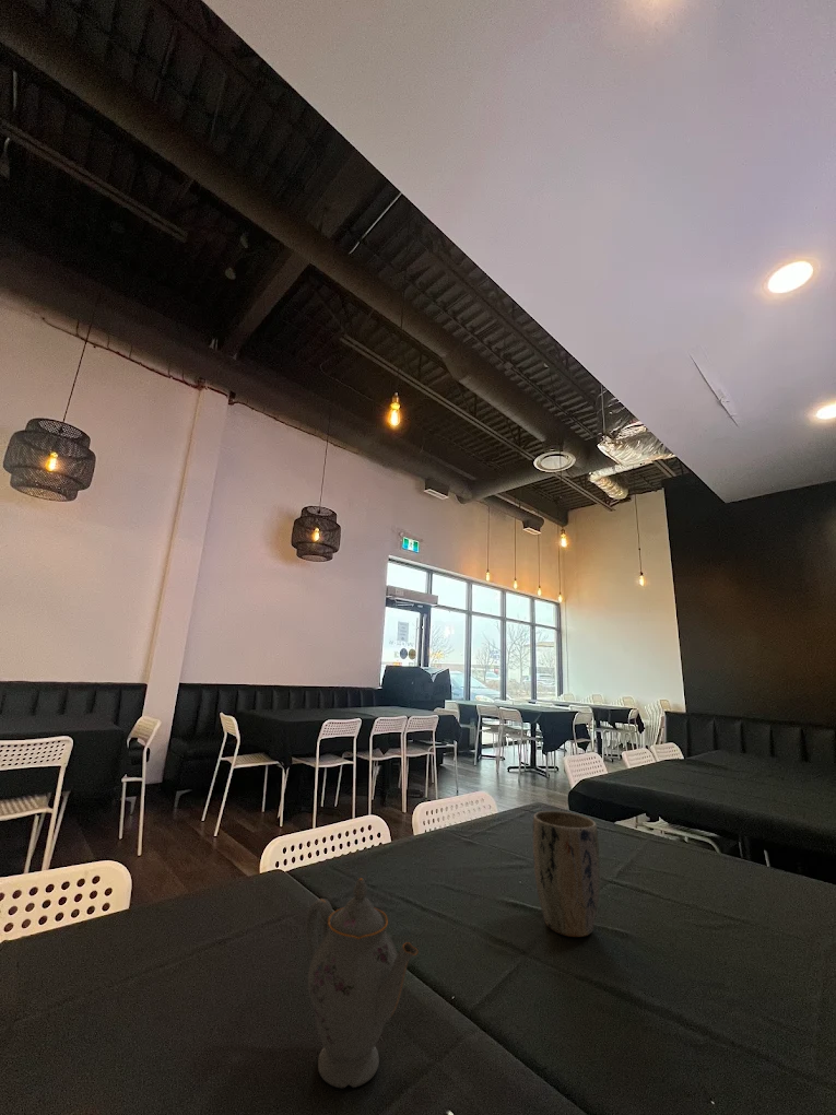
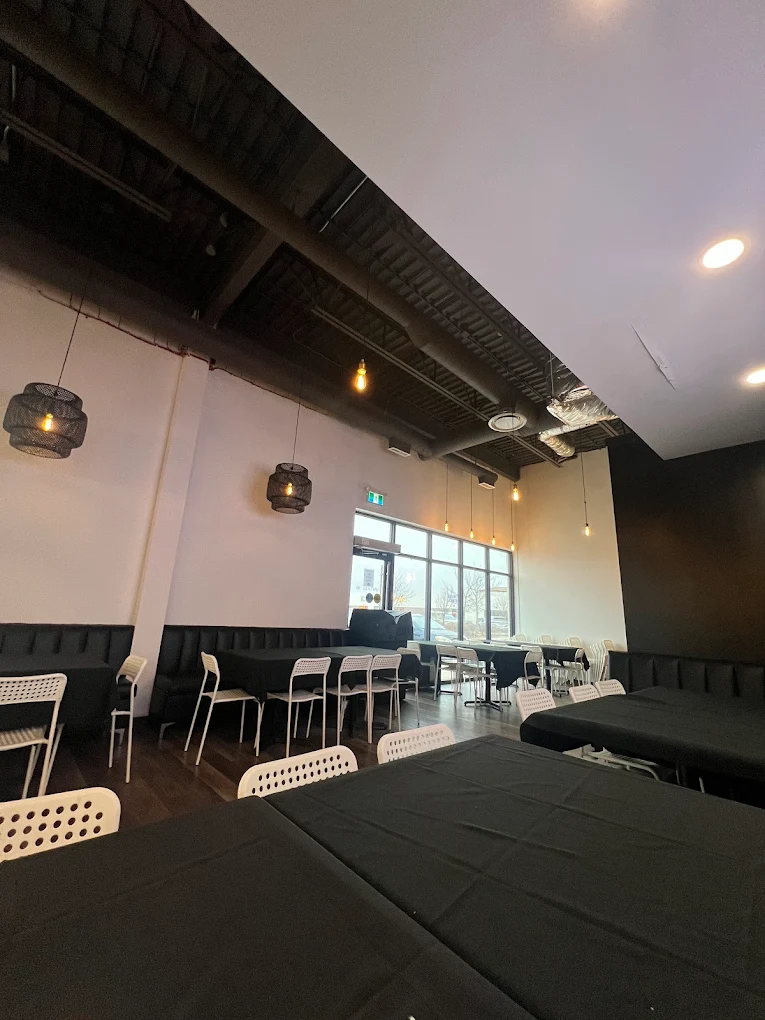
- plant pot (565, 870)
- chinaware (355, 966)
